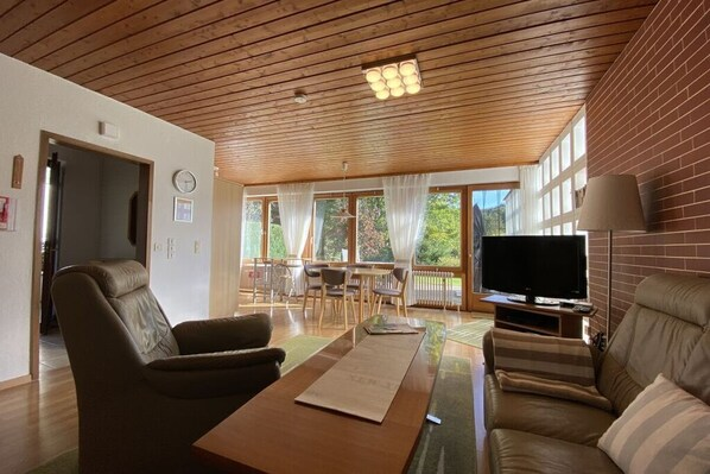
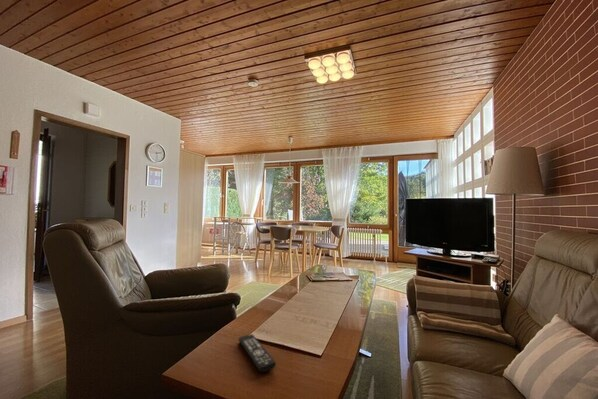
+ remote control (255, 351)
